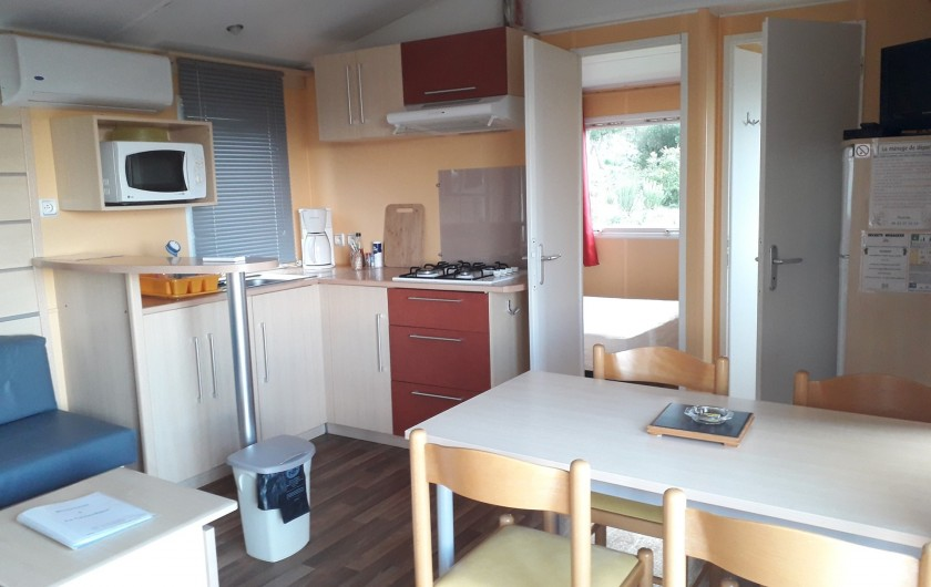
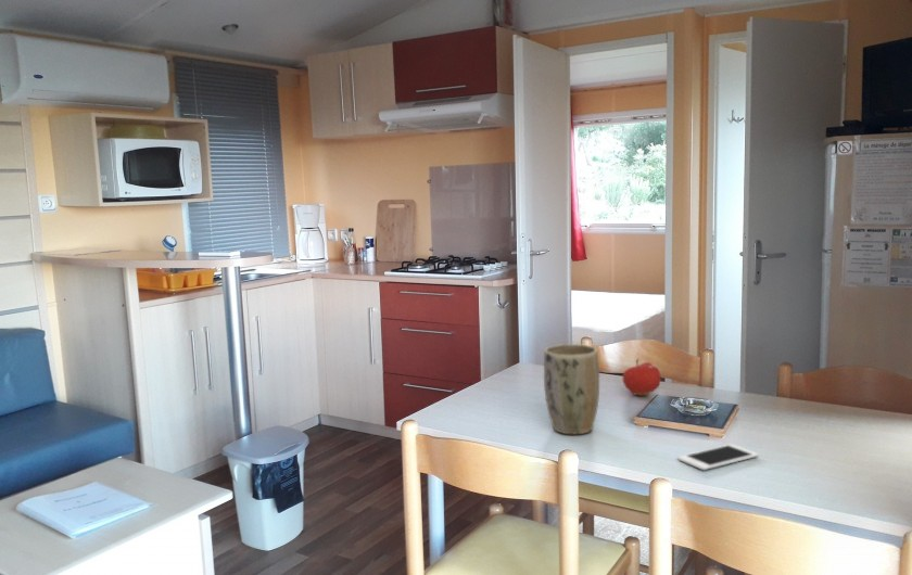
+ plant pot (571, 388)
+ cell phone (718, 456)
+ fruit (642, 376)
